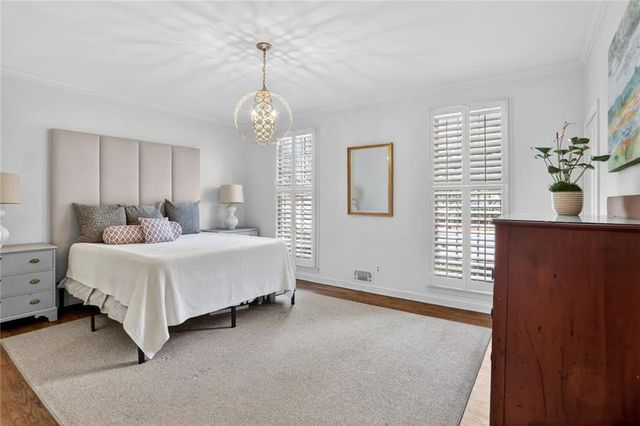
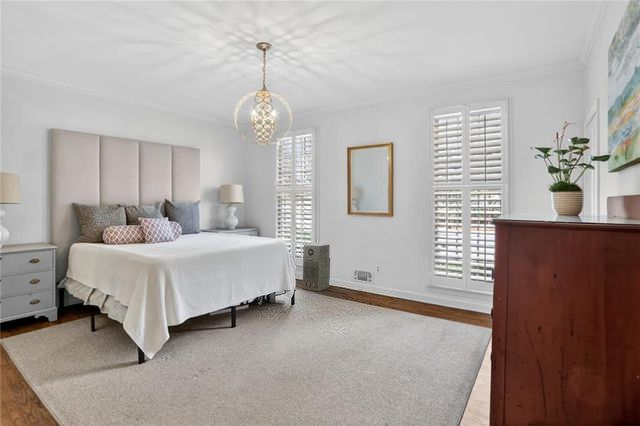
+ air purifier (317, 265)
